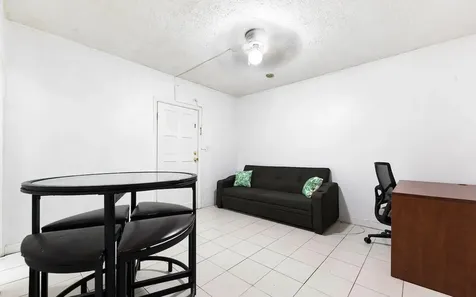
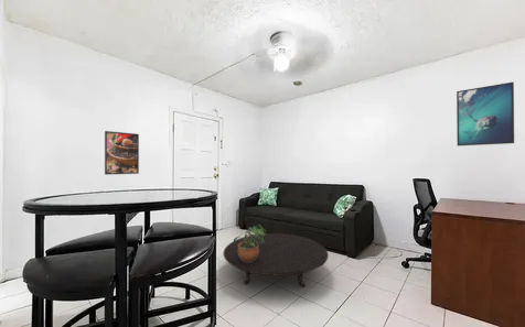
+ potted plant (253, 241)
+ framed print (122, 153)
+ table (275, 260)
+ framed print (483, 116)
